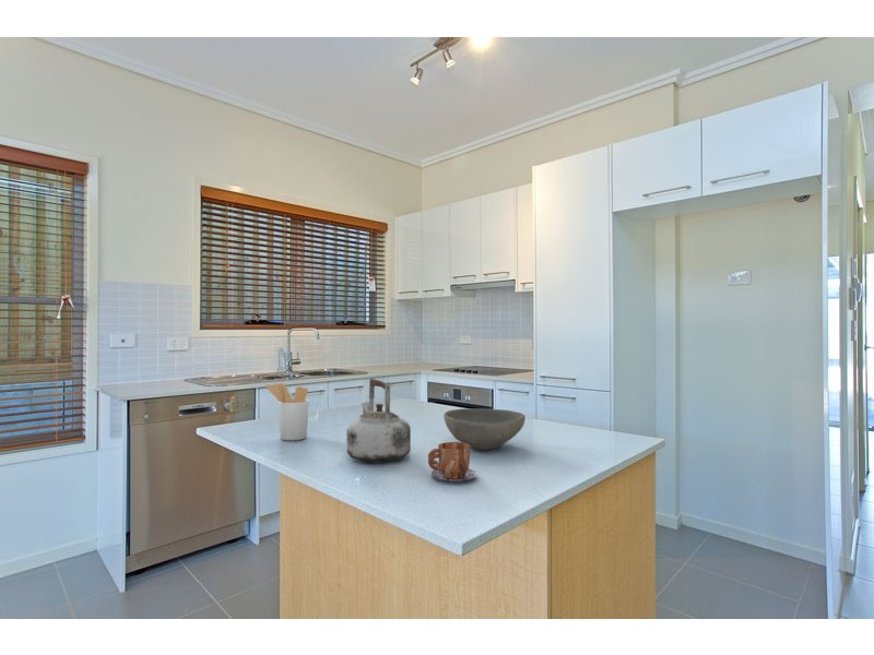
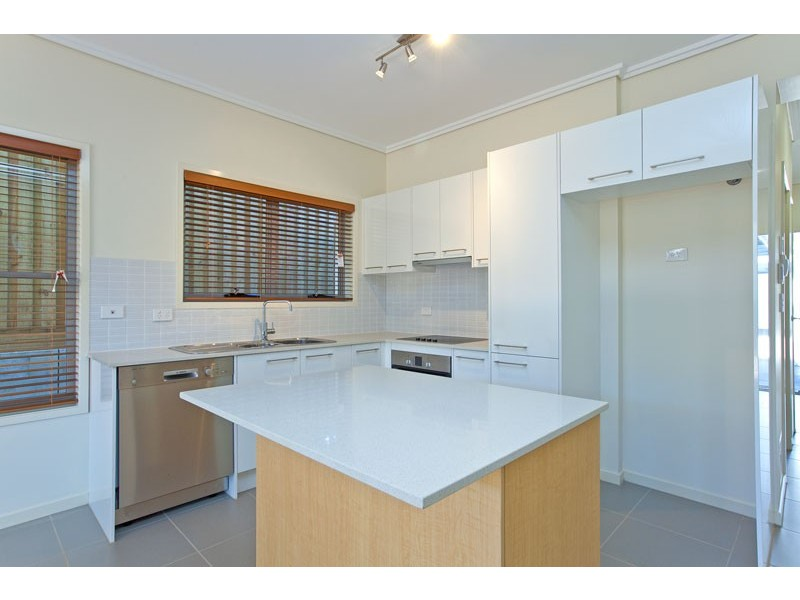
- bowl (484, 430)
- utensil holder (287, 409)
- mug (452, 461)
- kettle (376, 417)
